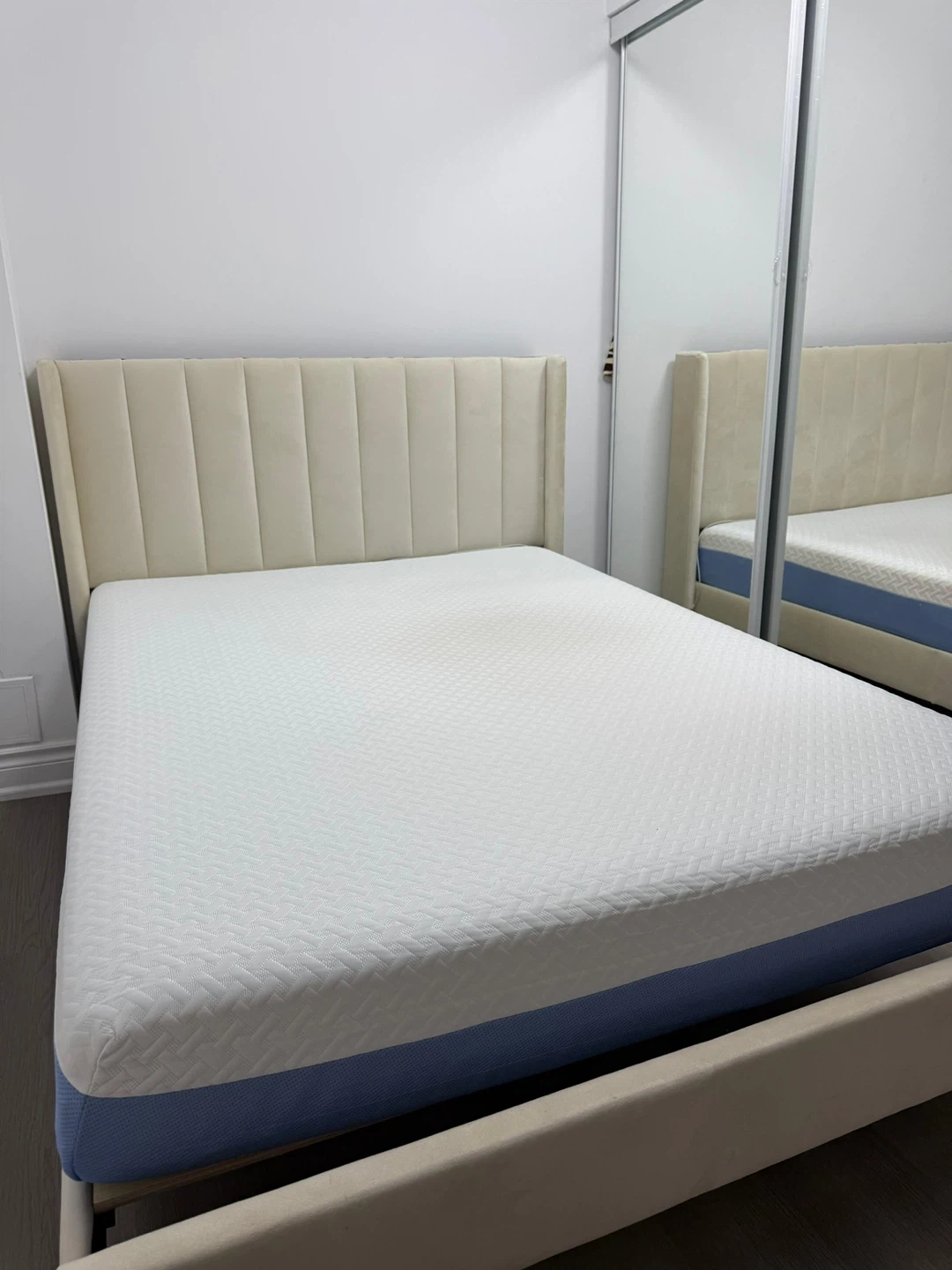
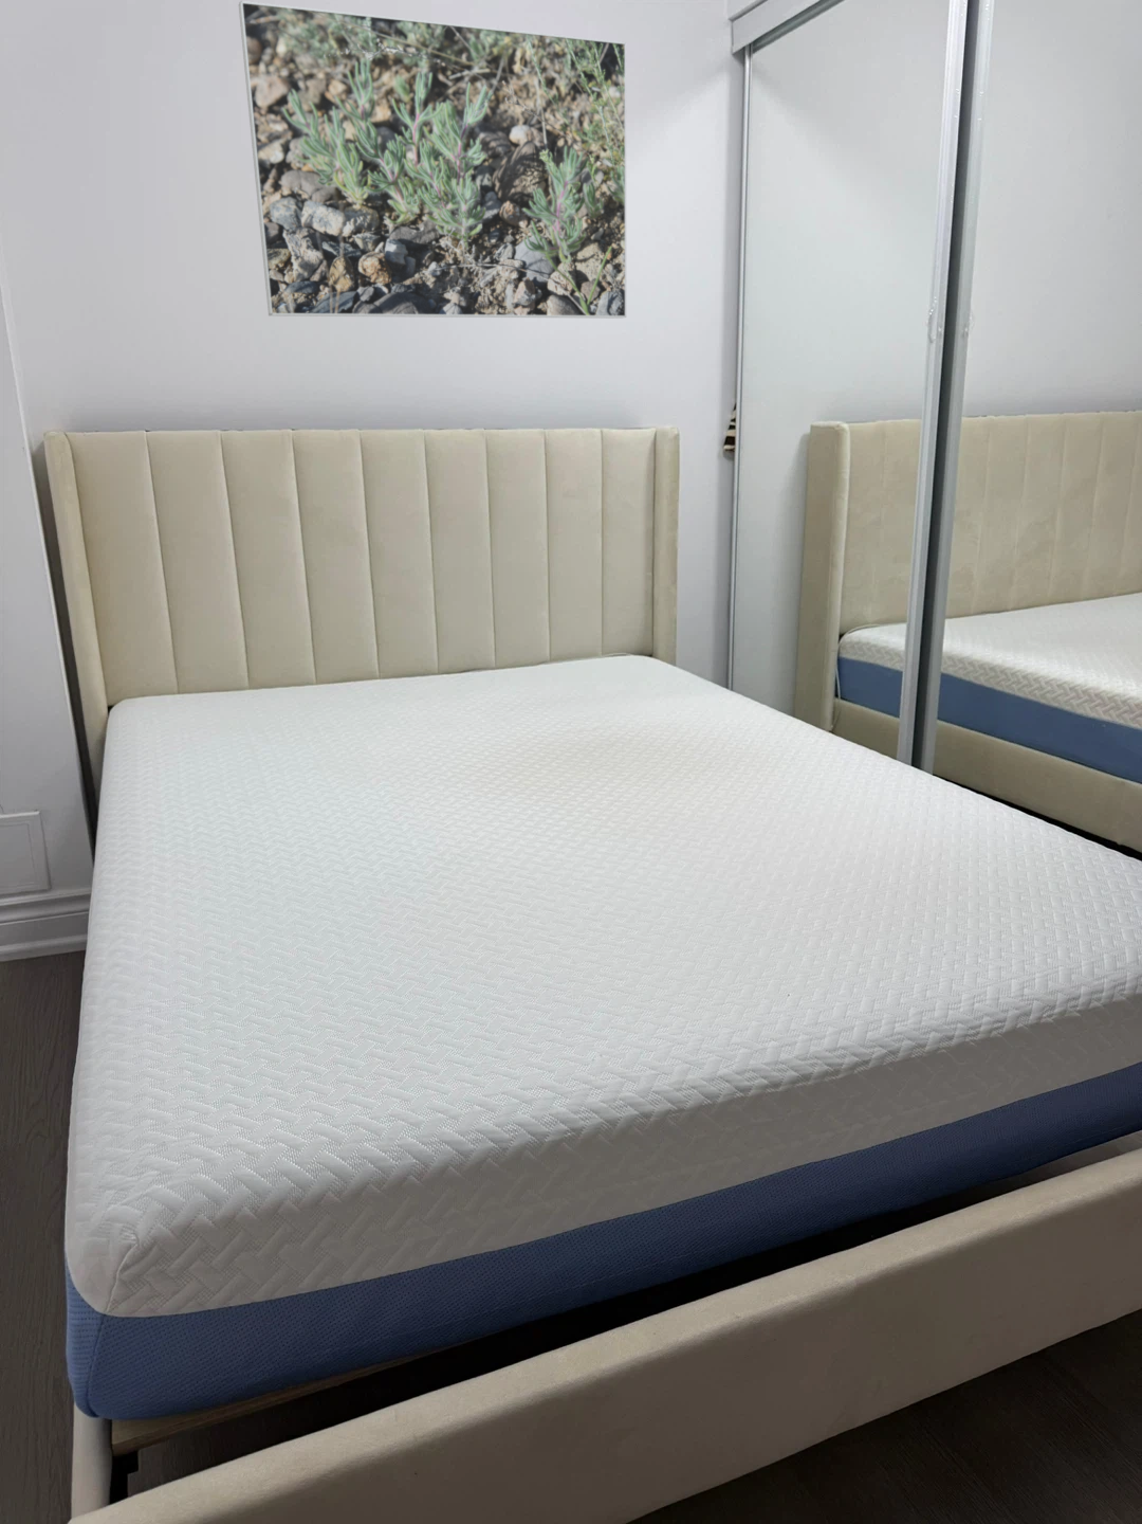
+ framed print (451, 175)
